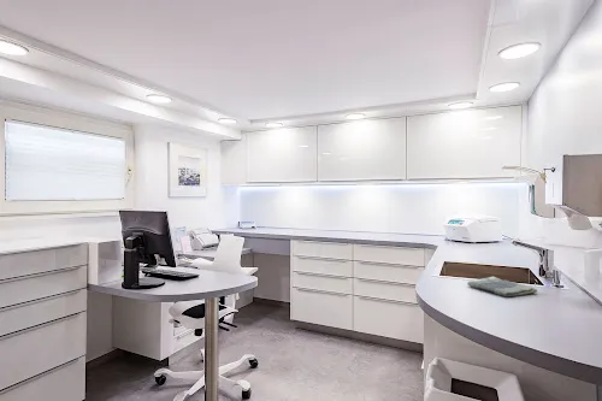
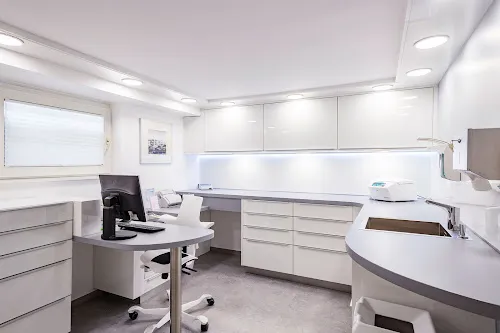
- dish towel (501, 285)
